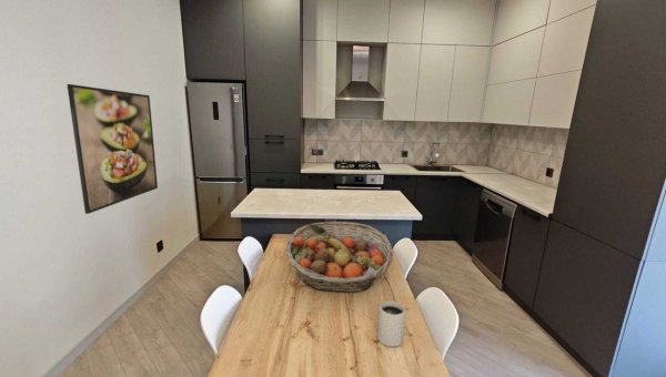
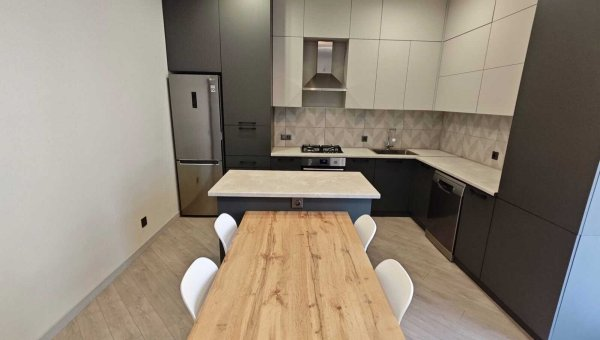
- fruit basket (339, 254)
- mug (391, 320)
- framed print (121, 146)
